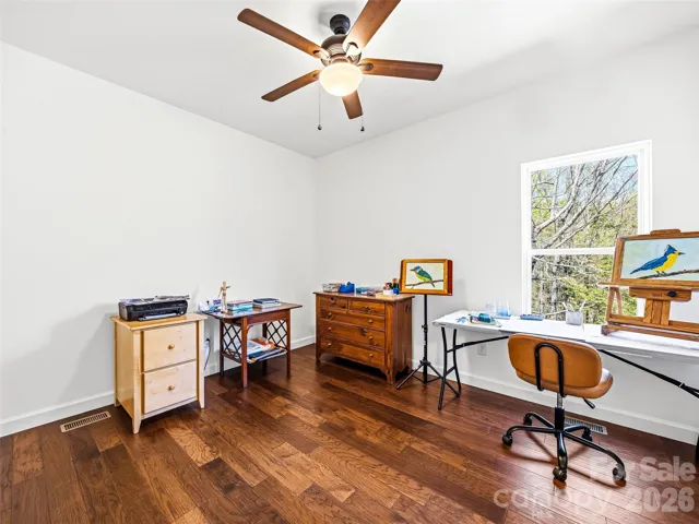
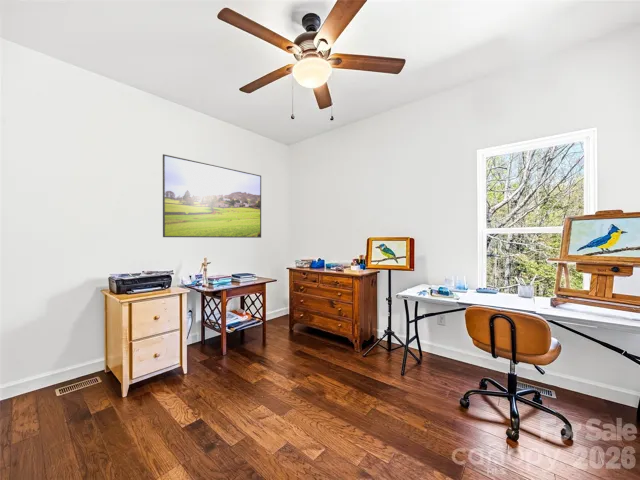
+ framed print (219, 202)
